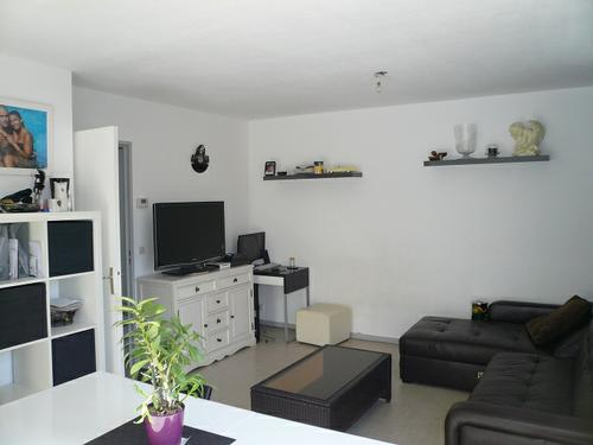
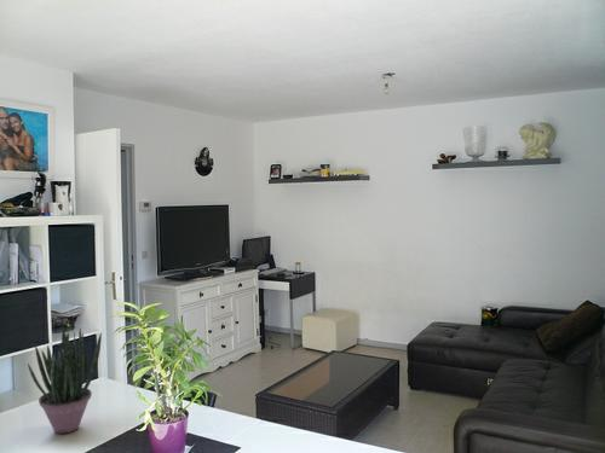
+ potted plant (67, 378)
